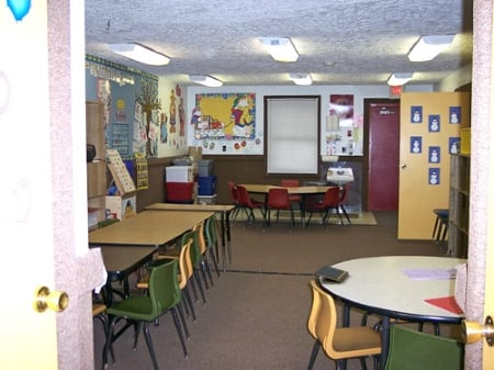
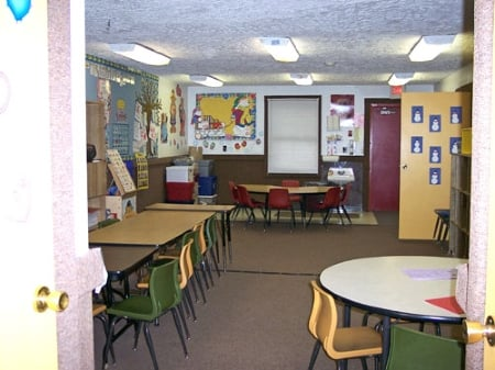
- notepad (332, 272)
